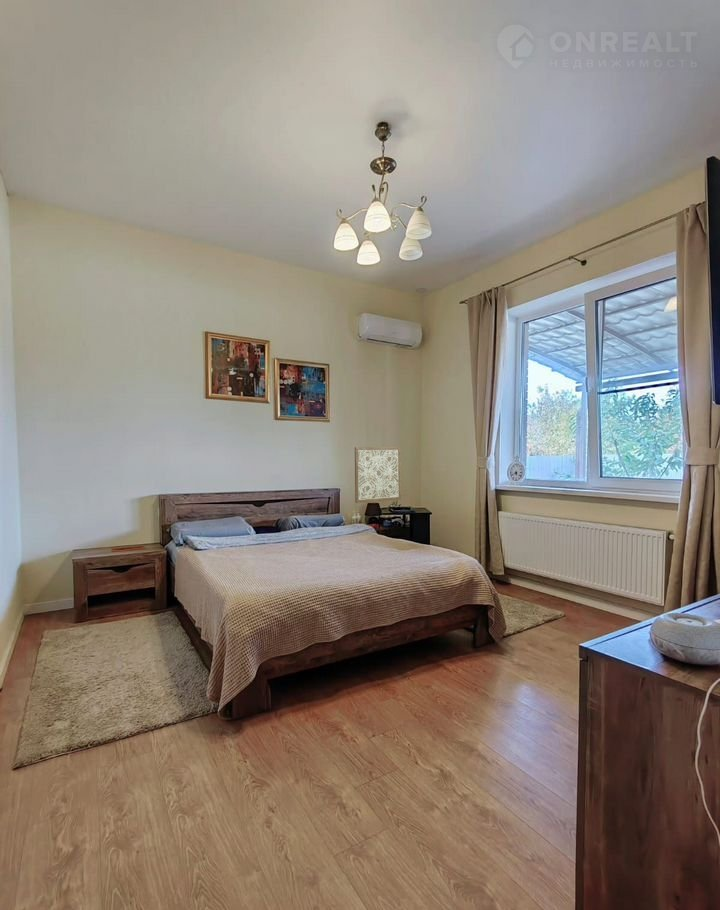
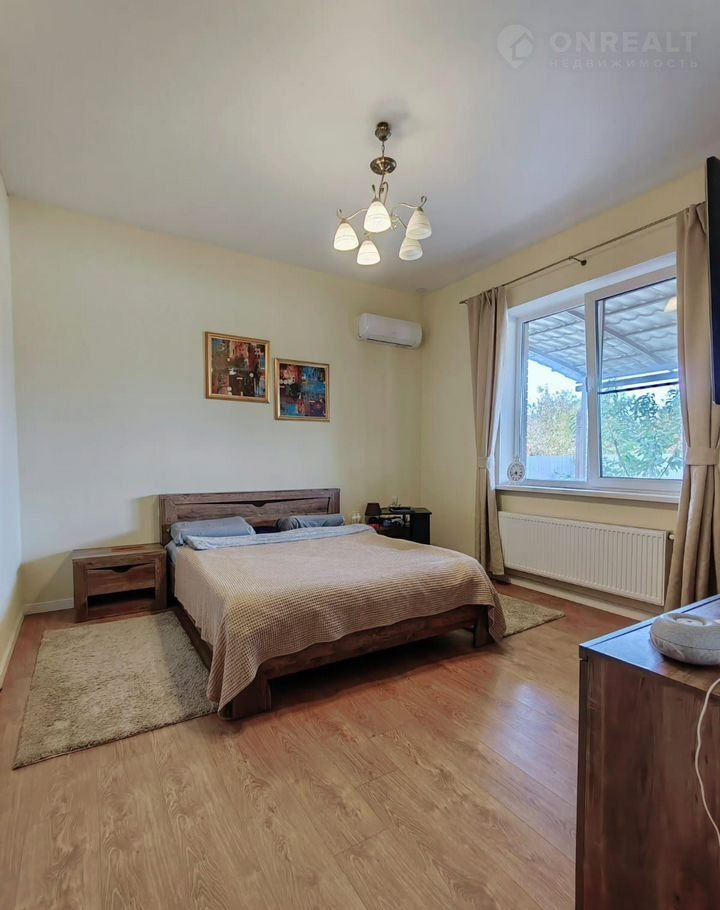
- wall art (376, 473)
